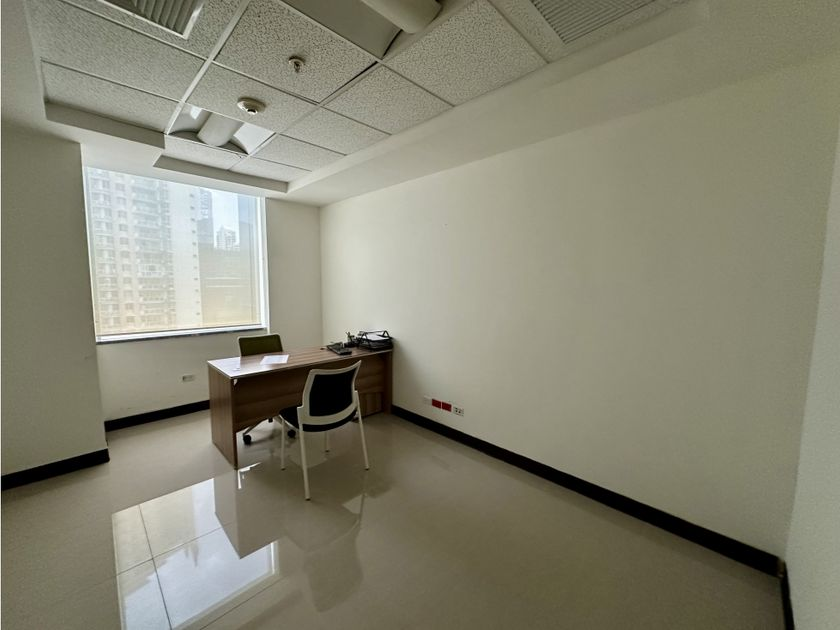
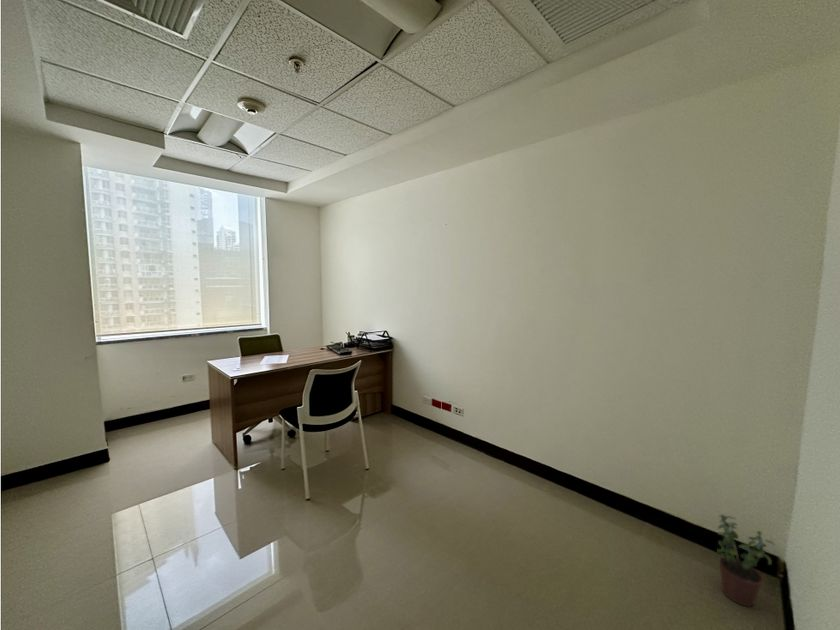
+ potted plant (743, 561)
